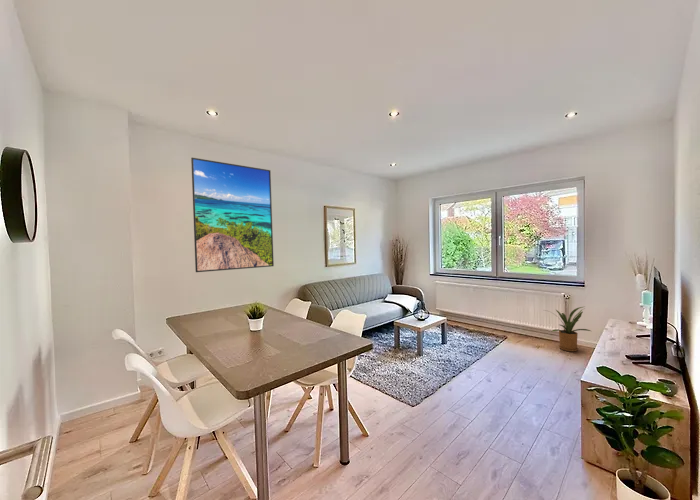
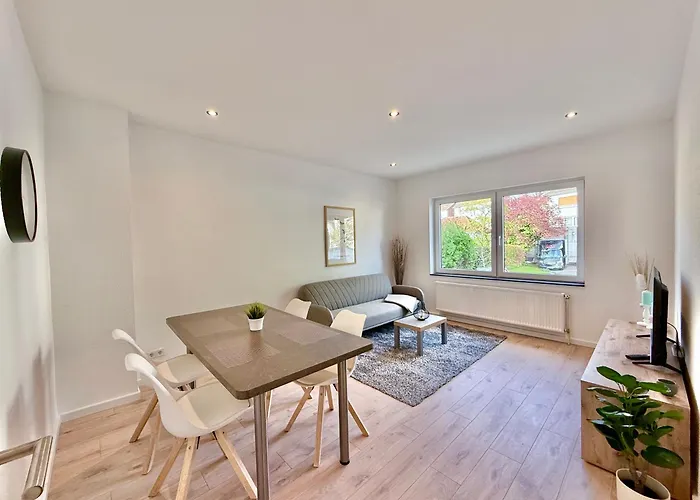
- house plant (567, 326)
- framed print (236, 216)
